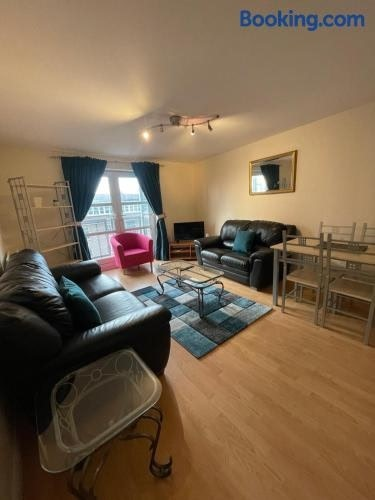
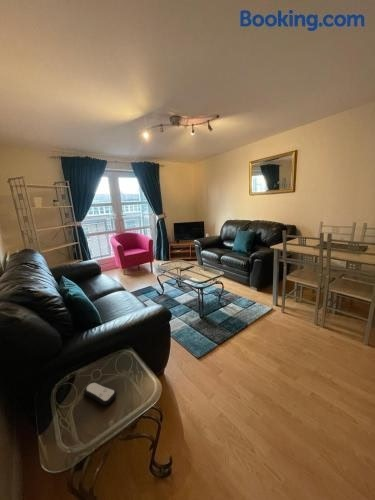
+ remote control (99, 392)
